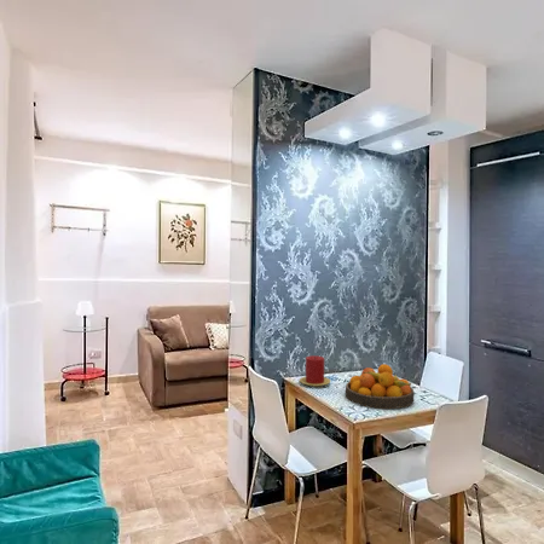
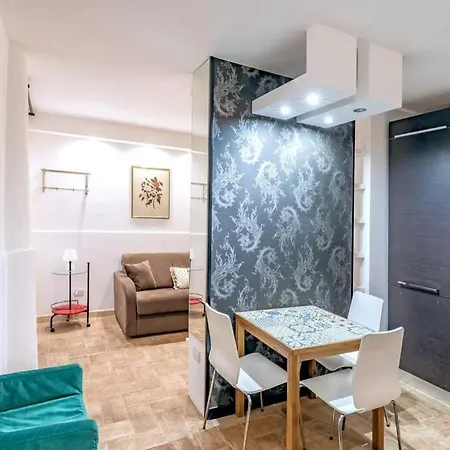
- fruit bowl (378, 382)
- candle (314, 370)
